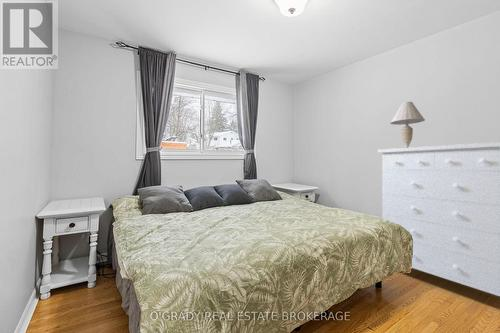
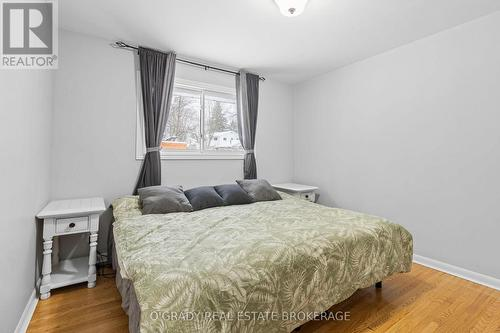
- dresser (443, 214)
- table lamp (406, 126)
